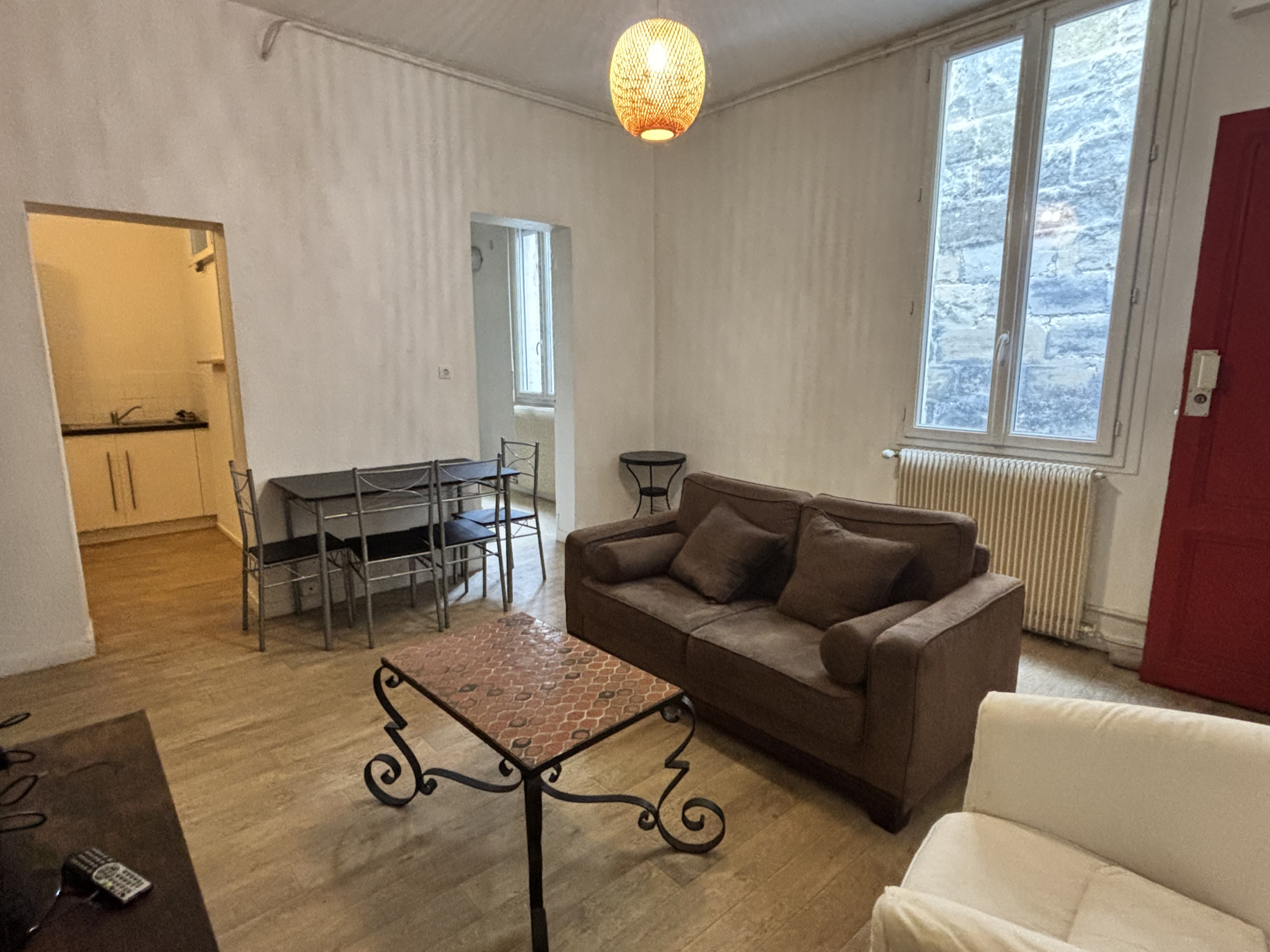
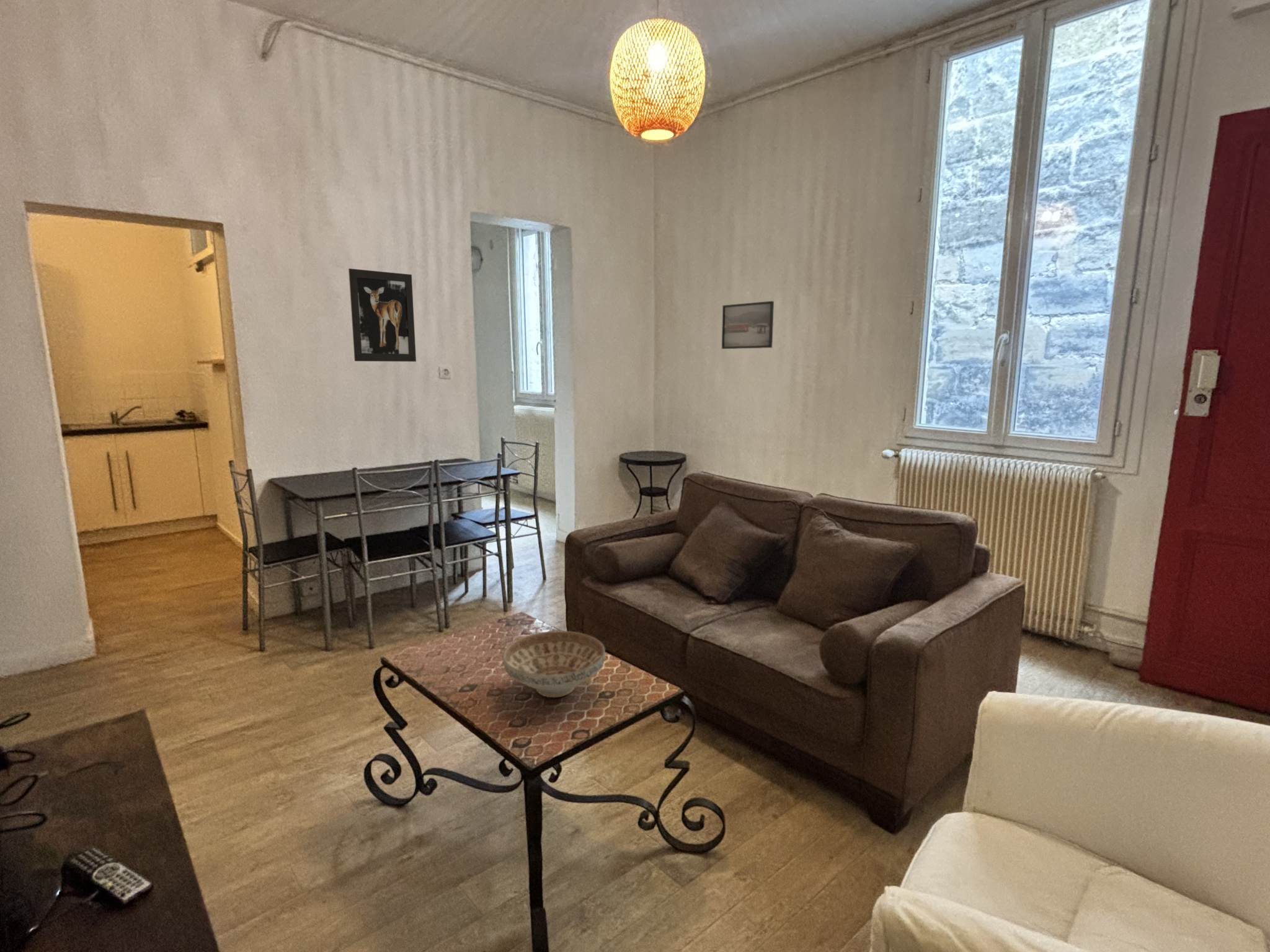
+ decorative bowl (554, 669)
+ wall art (383, 317)
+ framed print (747, 325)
